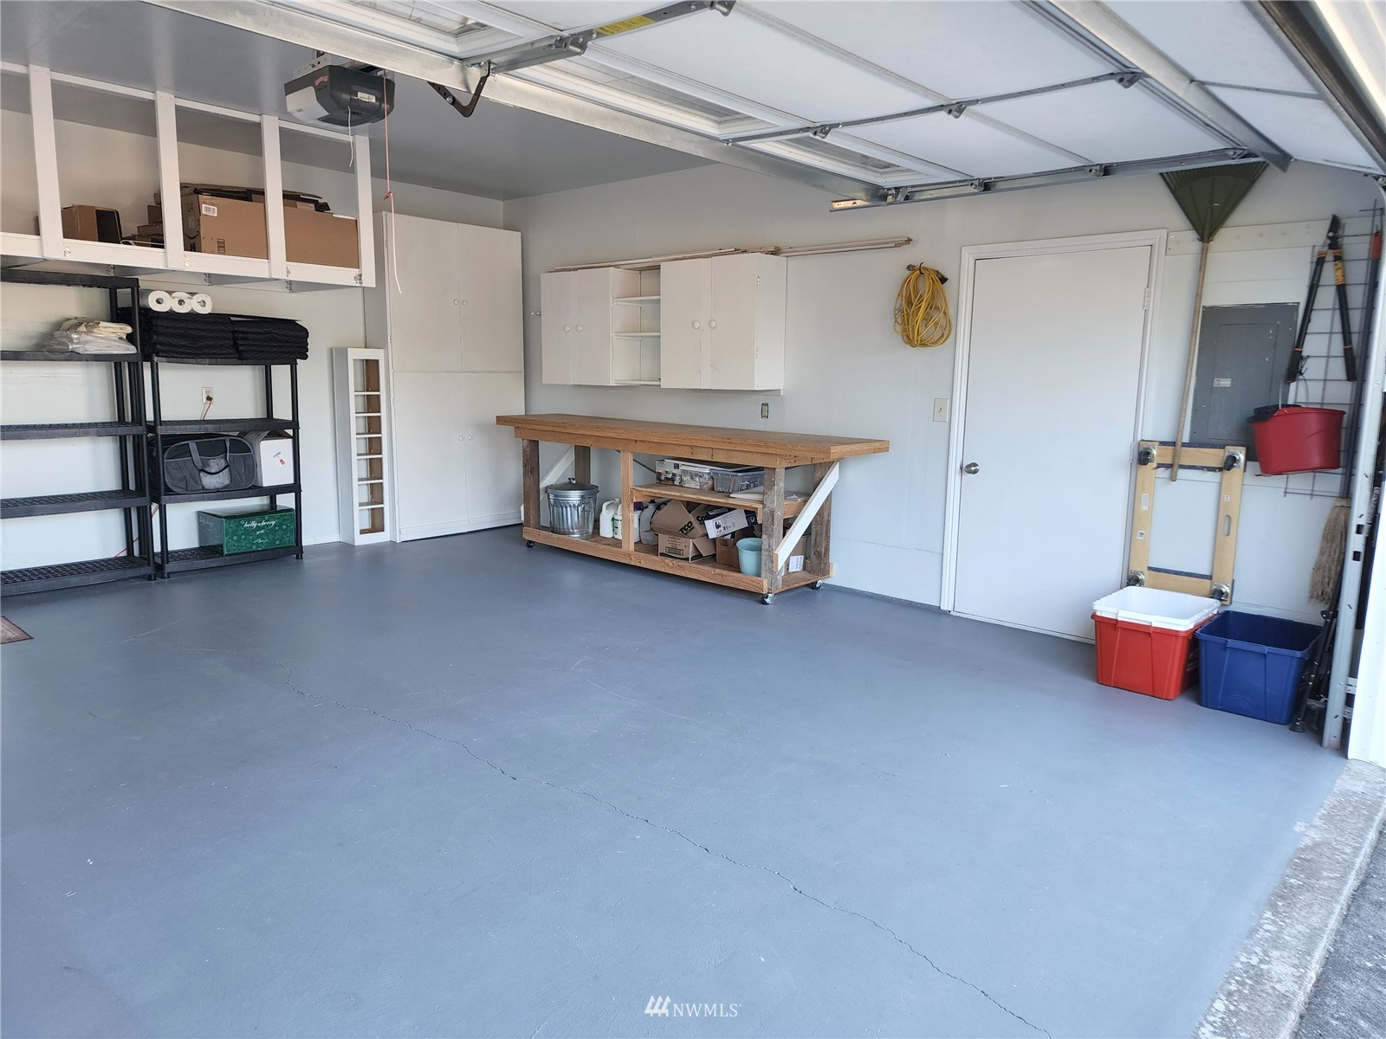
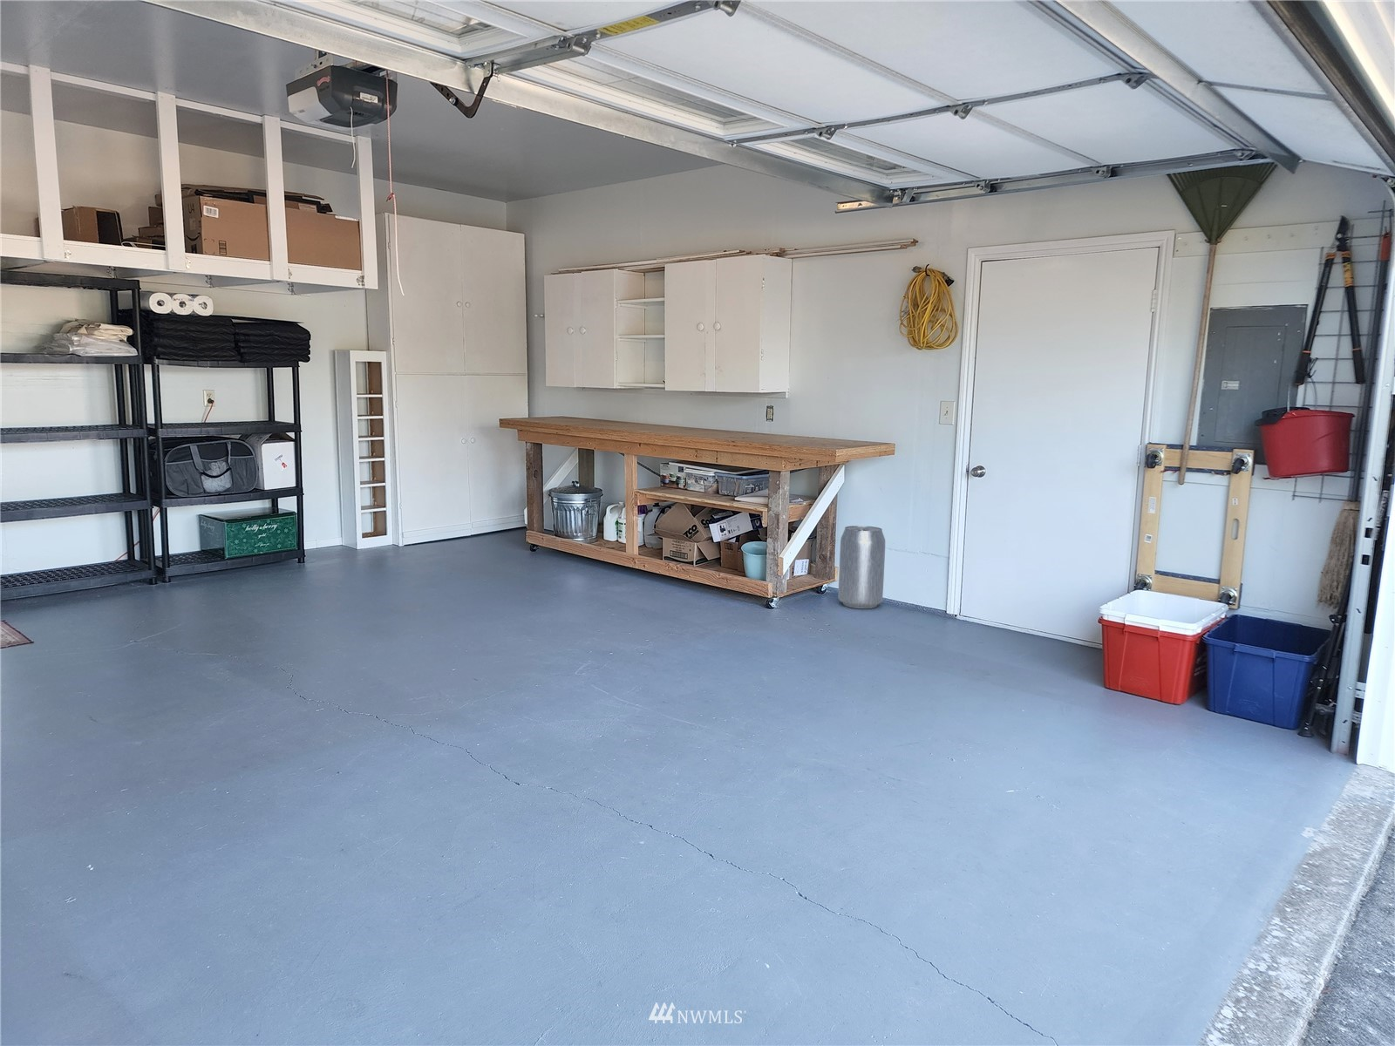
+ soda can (861, 567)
